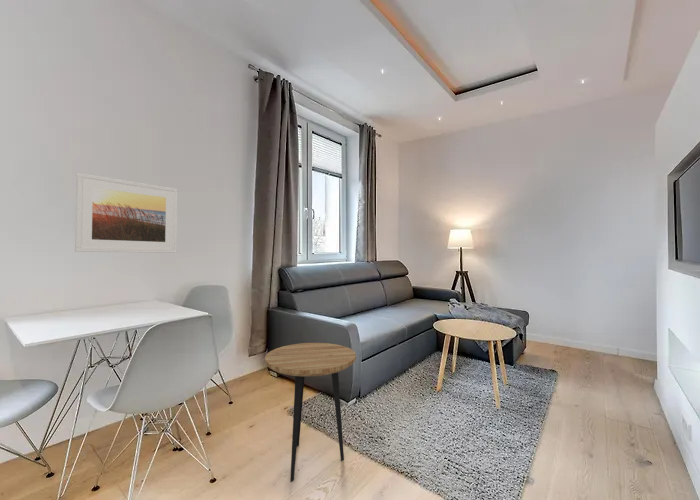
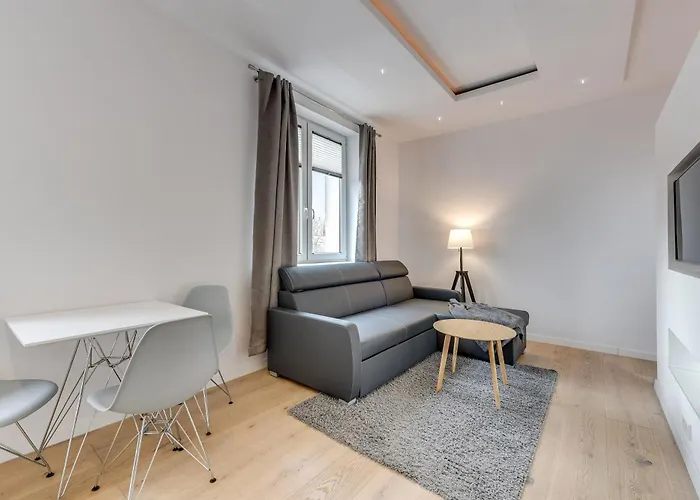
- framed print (131, 216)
- side table (301, 407)
